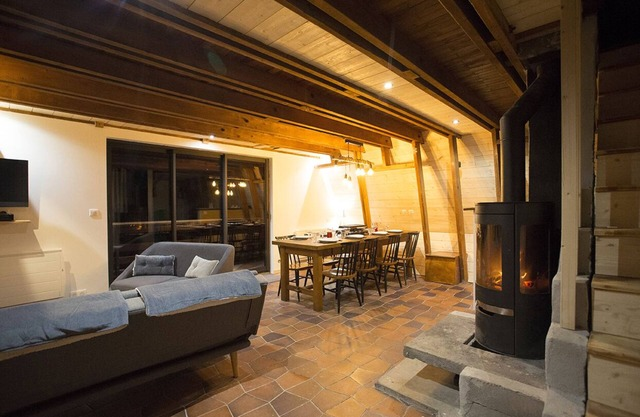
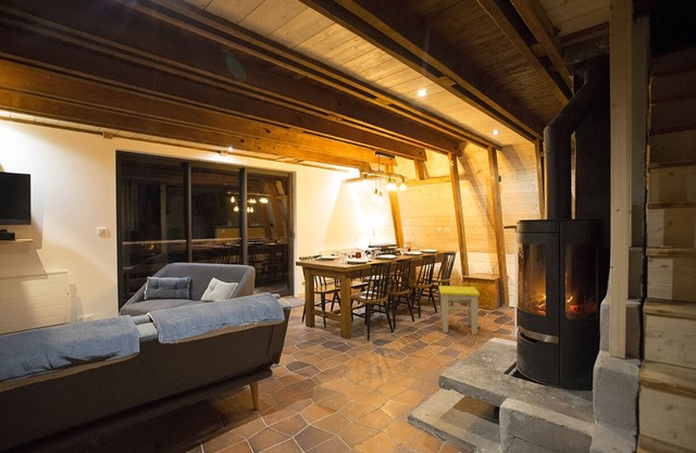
+ stool (458, 307)
